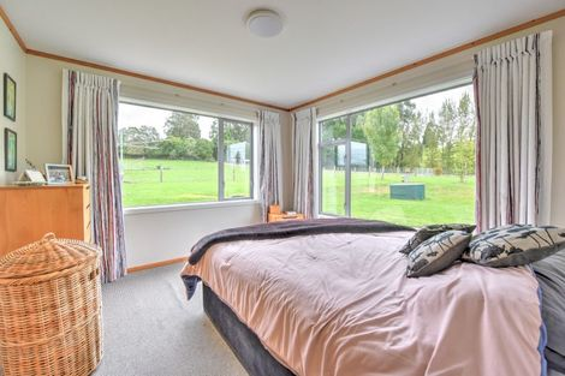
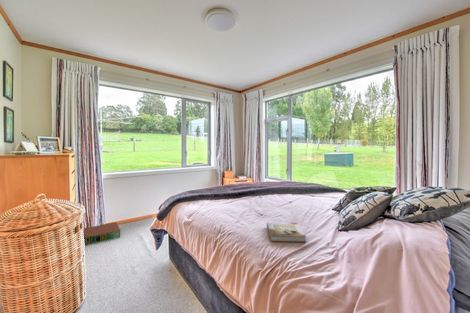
+ book (284, 231)
+ storage bin (93, 233)
